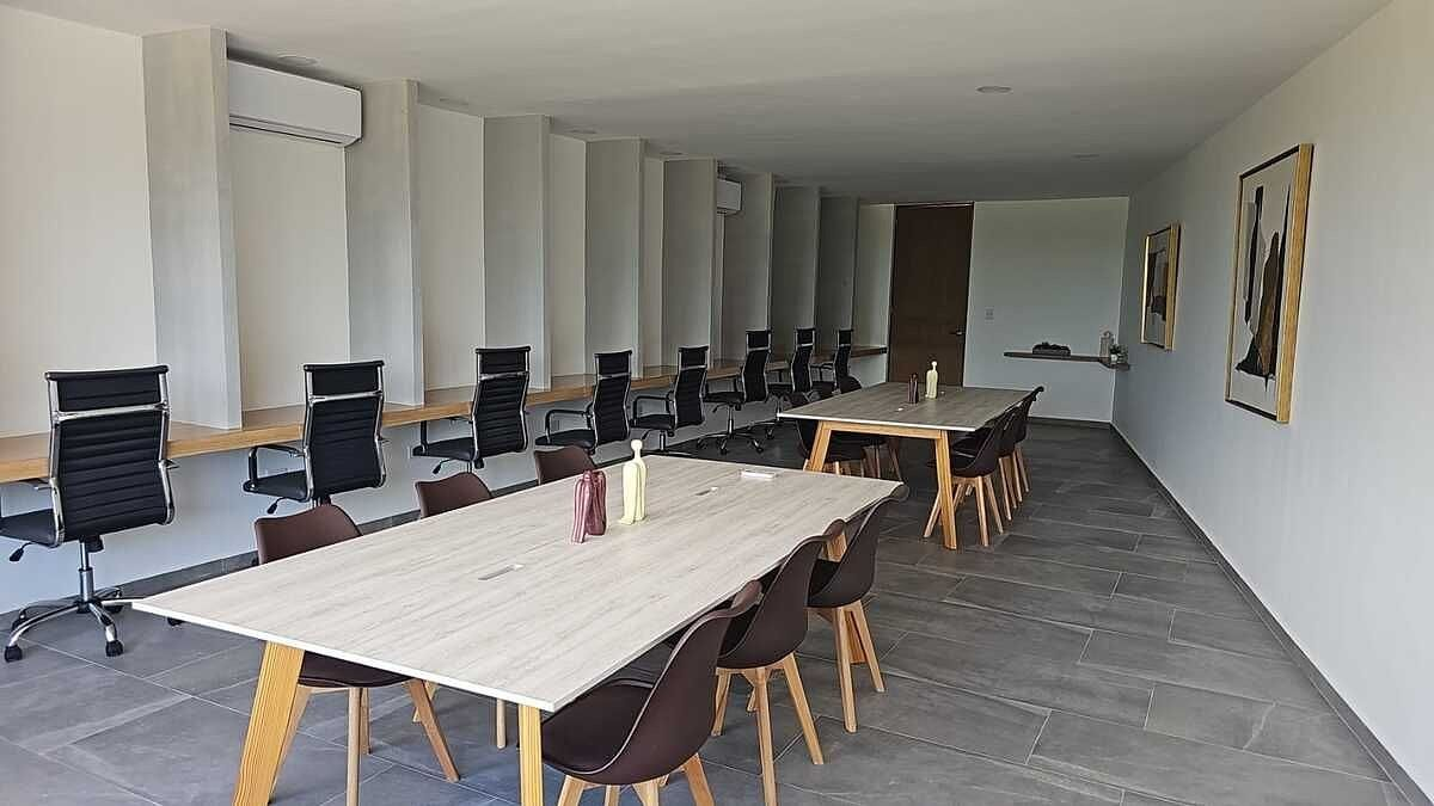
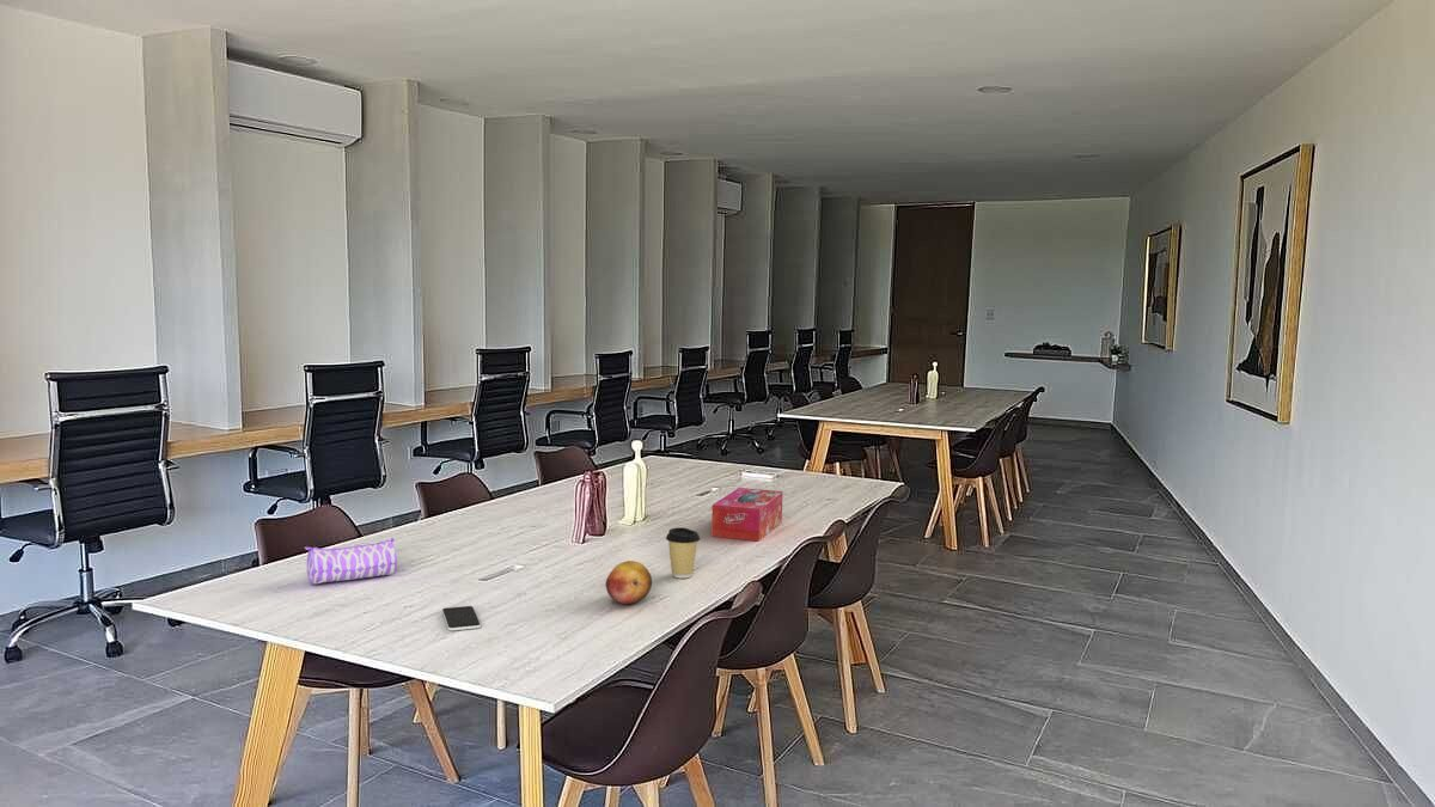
+ tissue box (747, 513)
+ pencil case (353, 560)
+ smartphone (460, 617)
+ fruit (629, 581)
+ coffee cup (682, 552)
